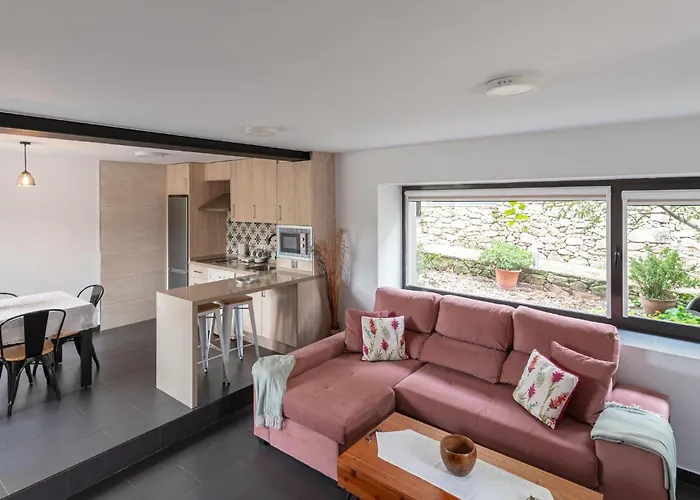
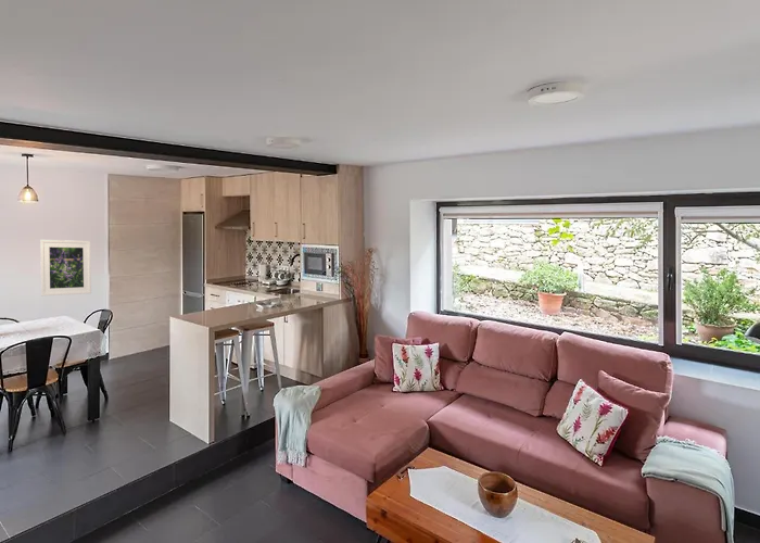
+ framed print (66, 267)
